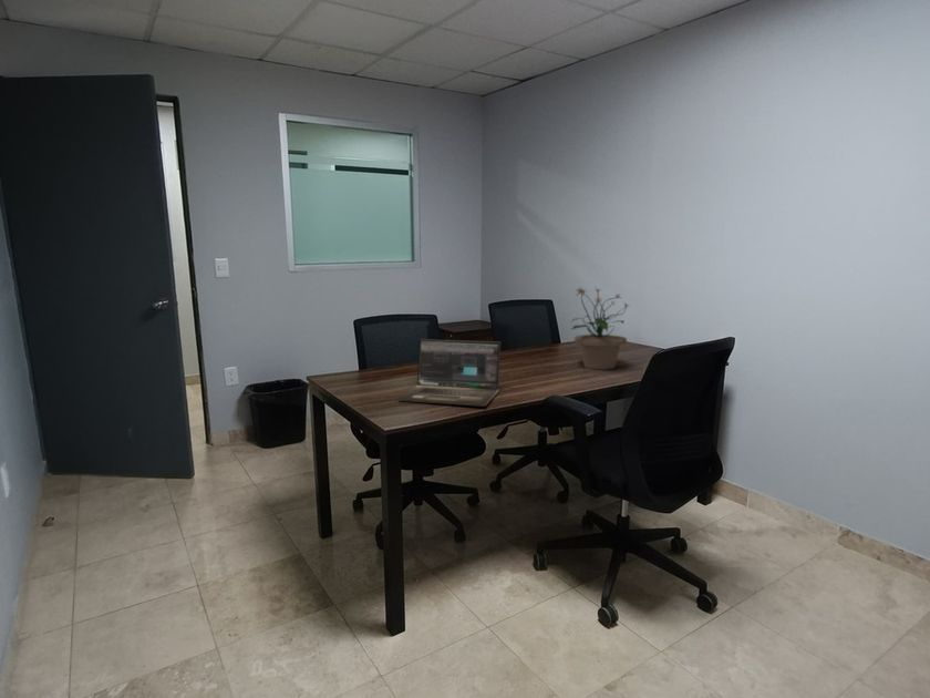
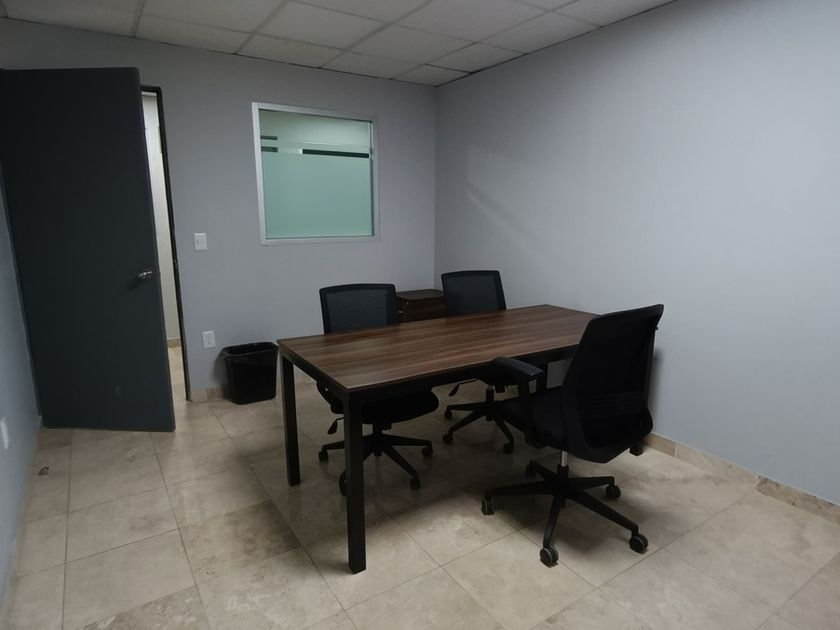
- potted plant (597, 327)
- laptop (451, 370)
